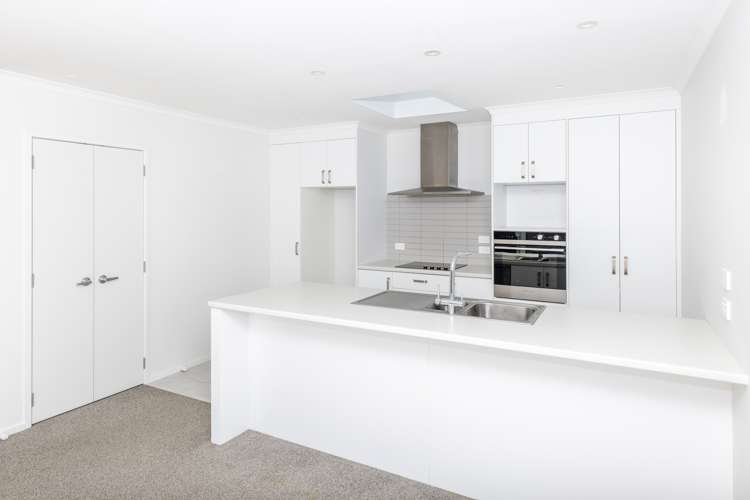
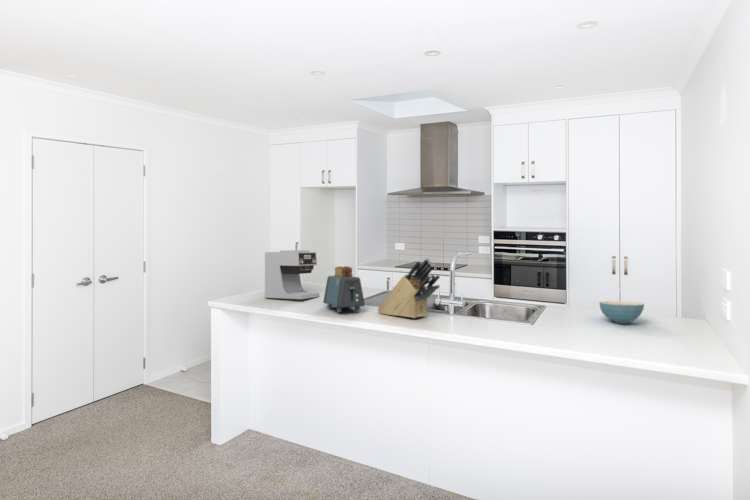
+ toaster (343, 288)
+ coffee maker (292, 273)
+ knife block (408, 286)
+ cereal bowl (621, 312)
